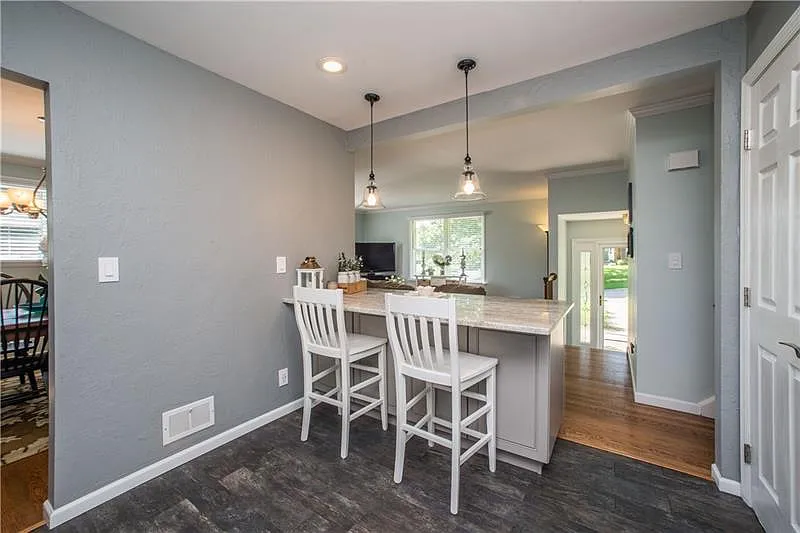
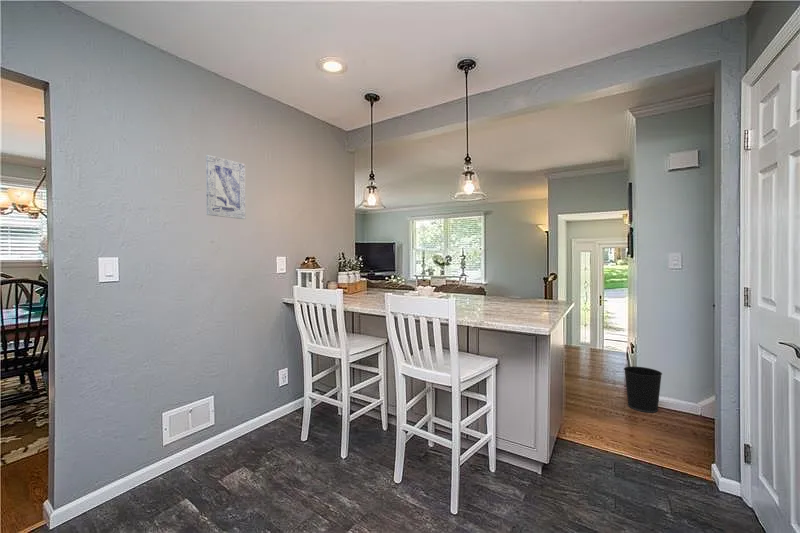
+ wall art (226, 188)
+ wastebasket (642, 389)
